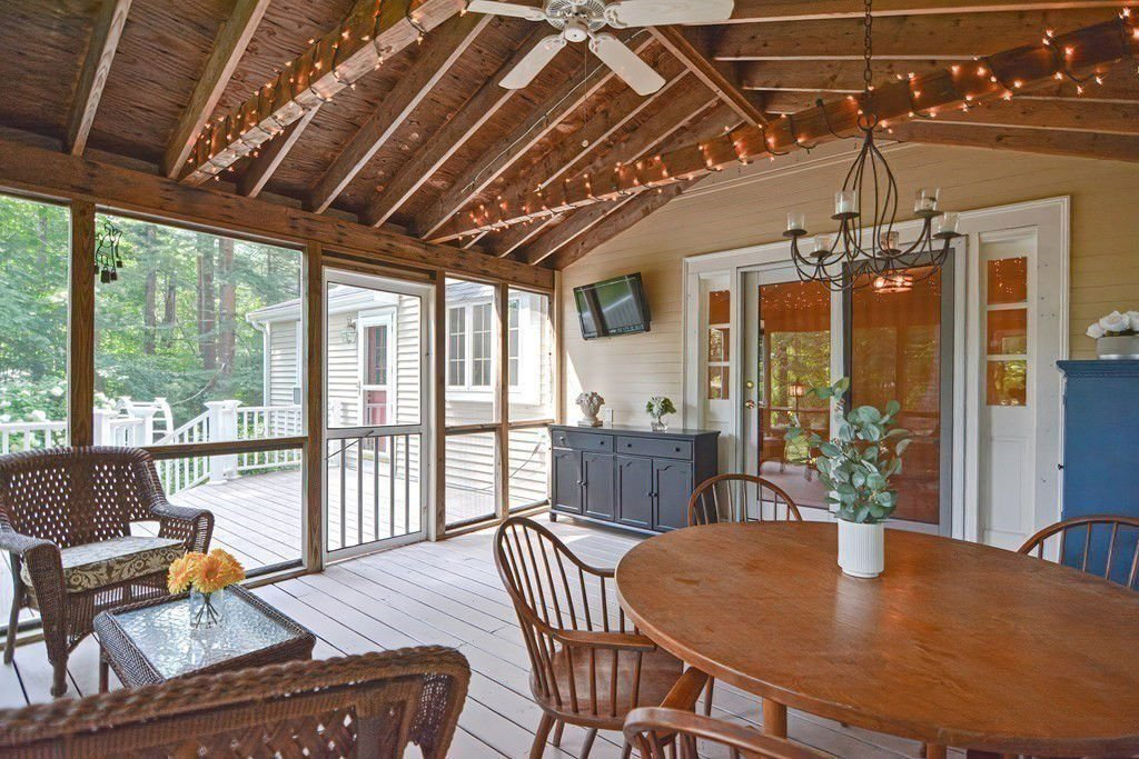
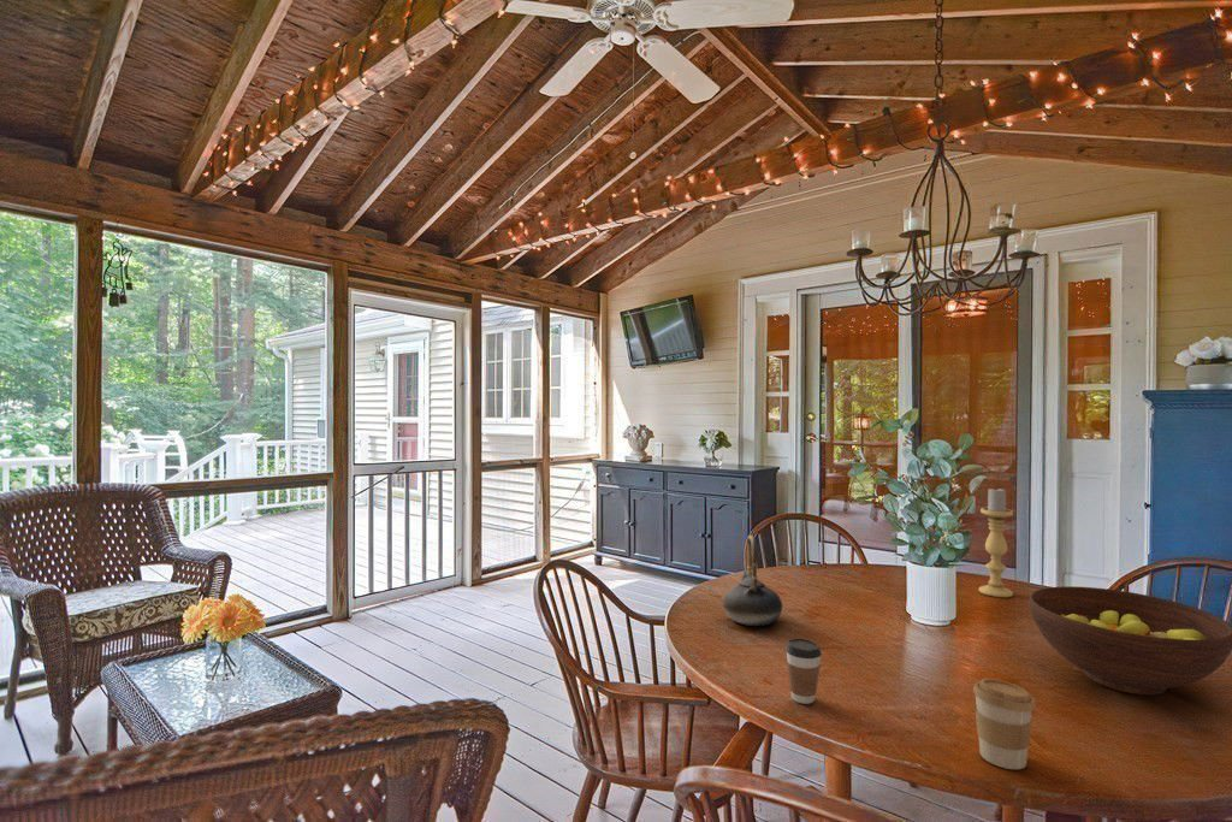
+ coffee cup (1002, 721)
+ fruit bowl (1124, 646)
+ teapot (748, 576)
+ candle holder (996, 539)
+ coffee cup (802, 670)
